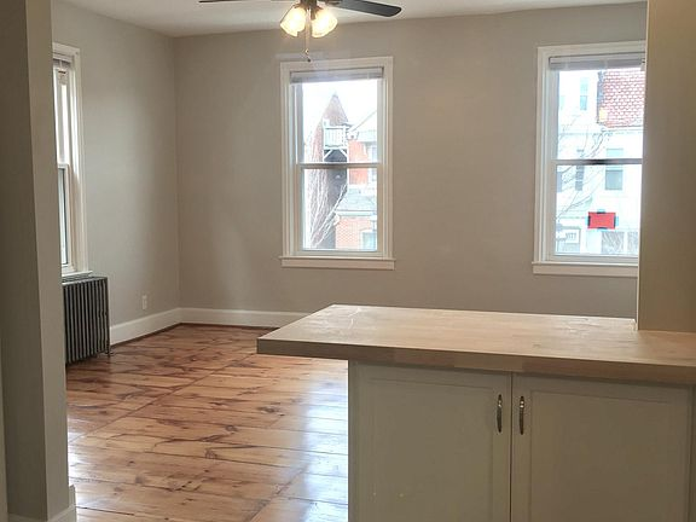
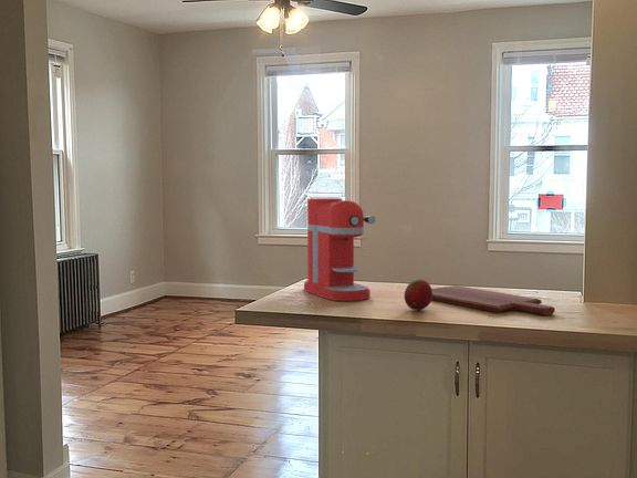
+ fruit (418, 293)
+ cutting board (488, 300)
+ coffee maker (335, 246)
